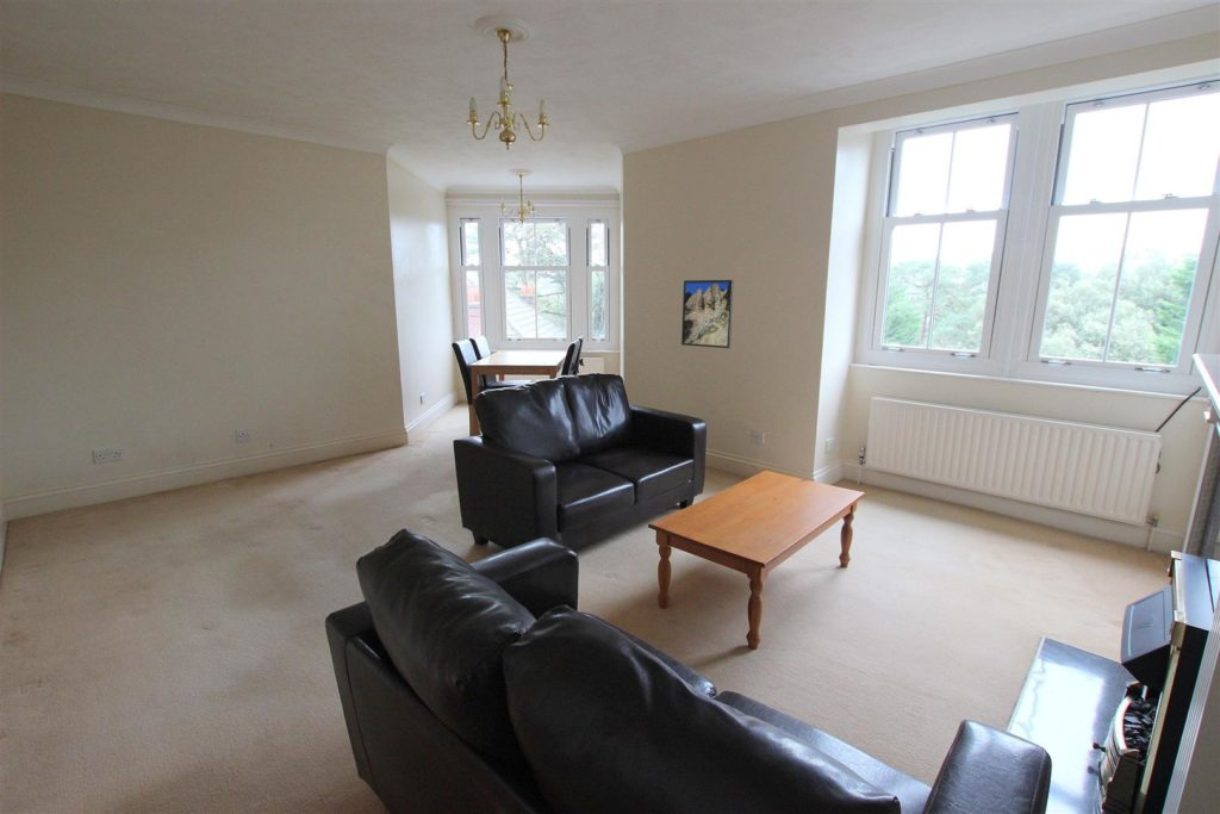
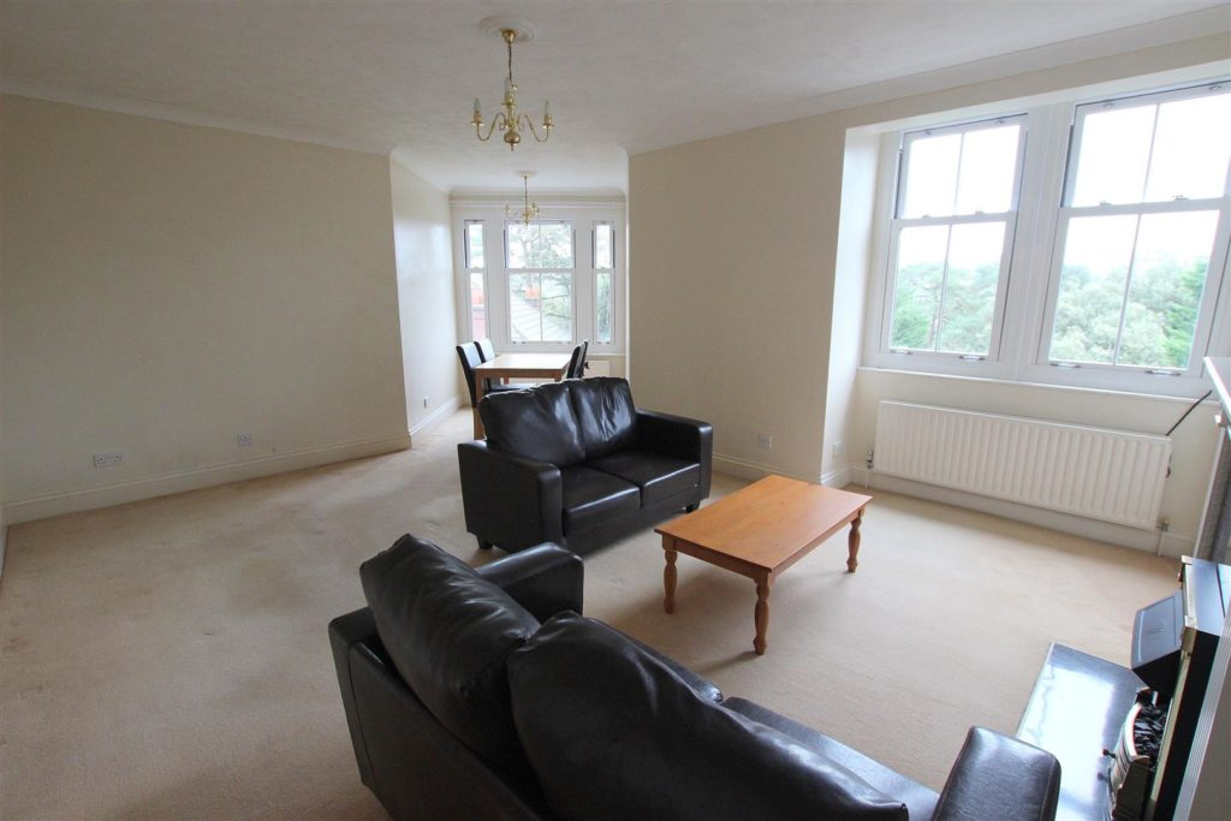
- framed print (707, 313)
